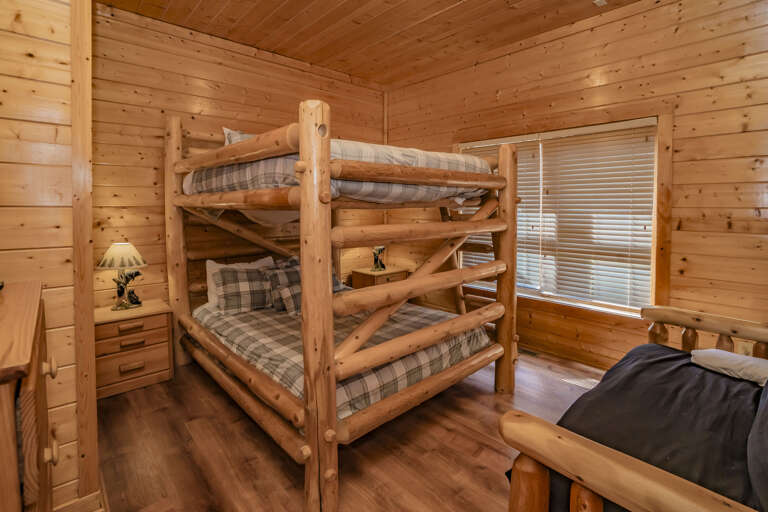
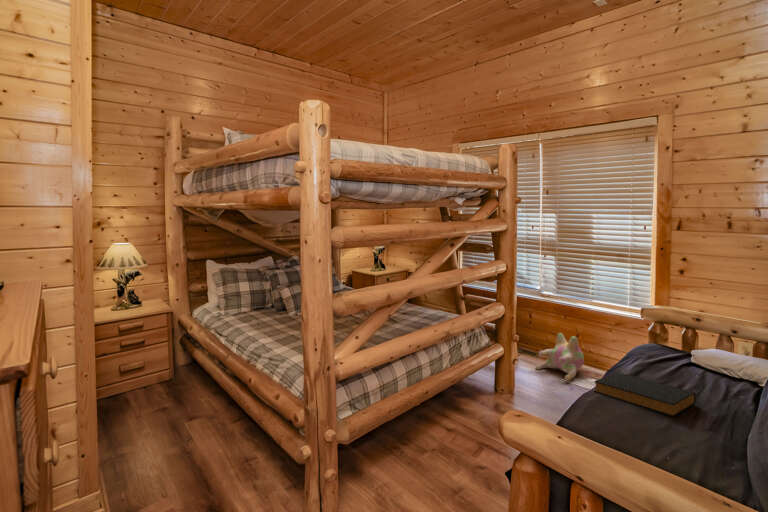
+ plush toy (563, 353)
+ hardback book (642, 391)
